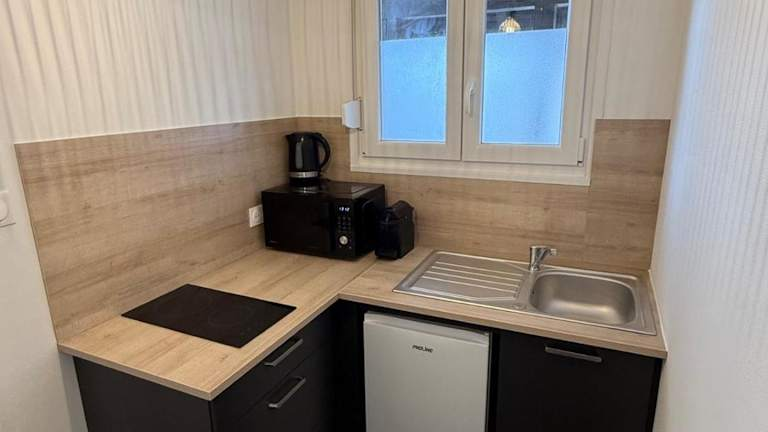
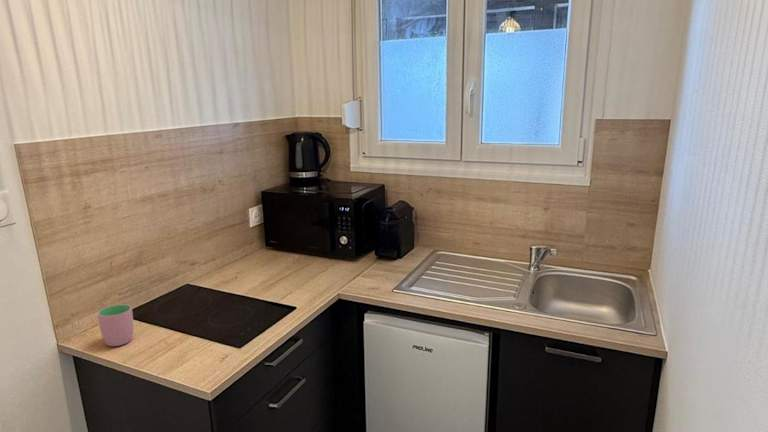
+ cup (118, 323)
